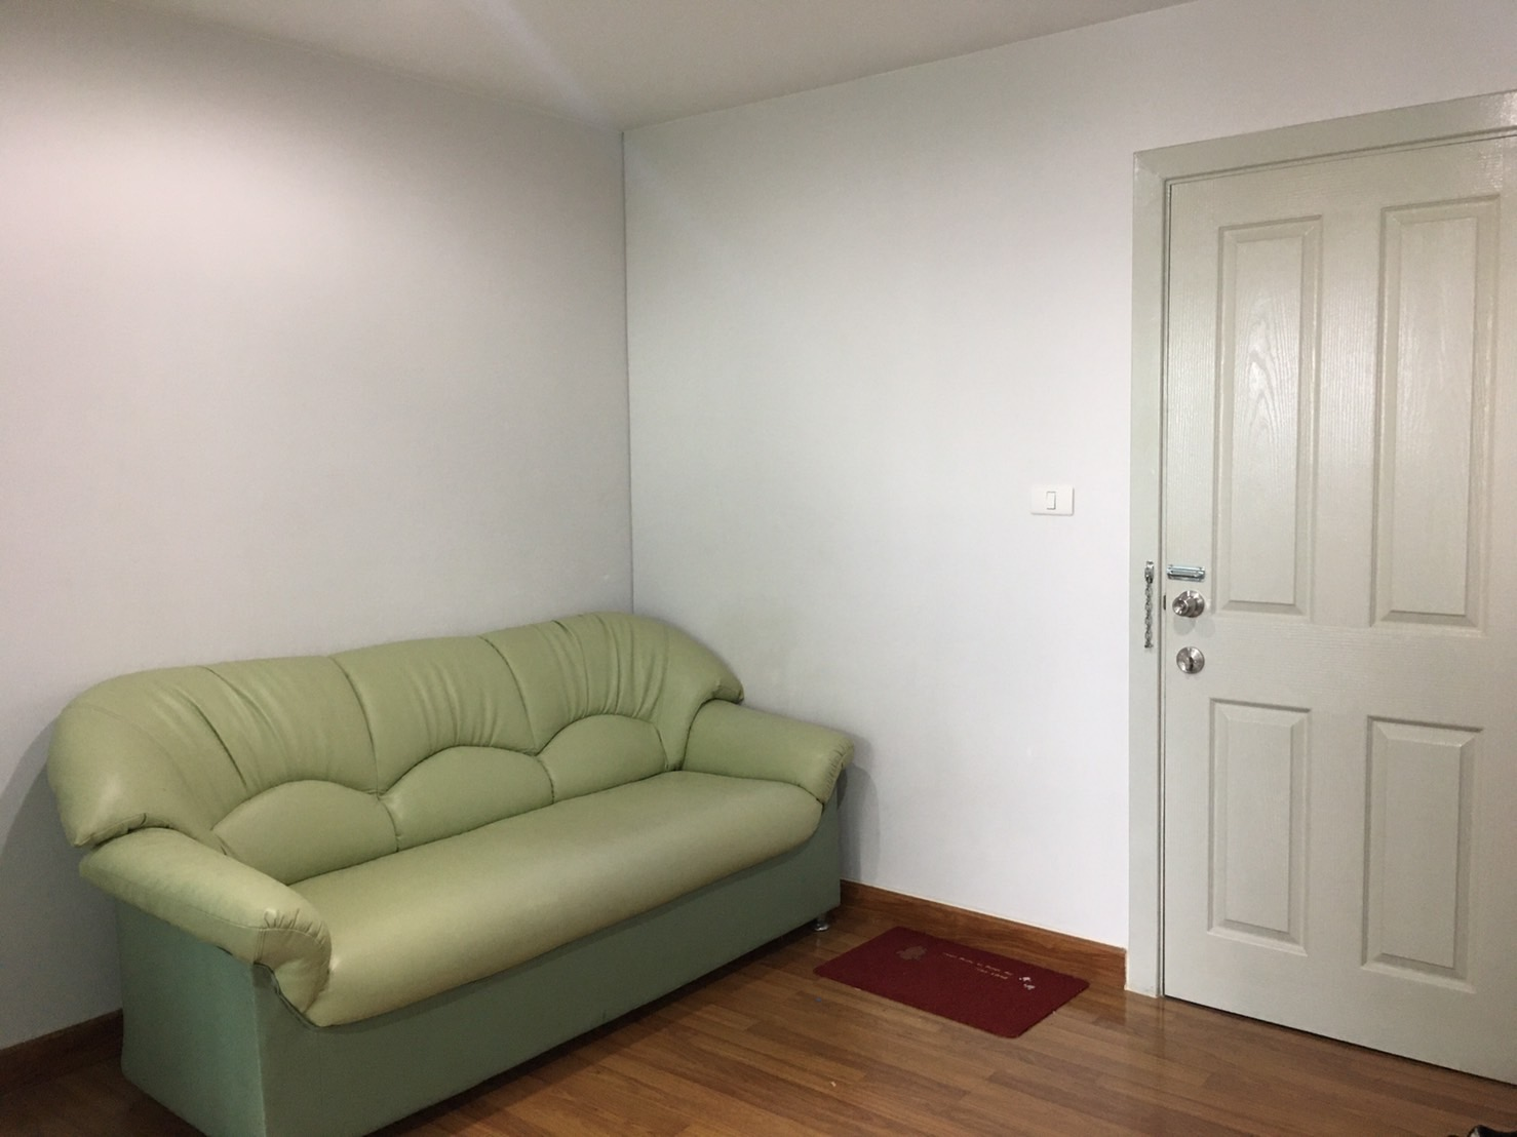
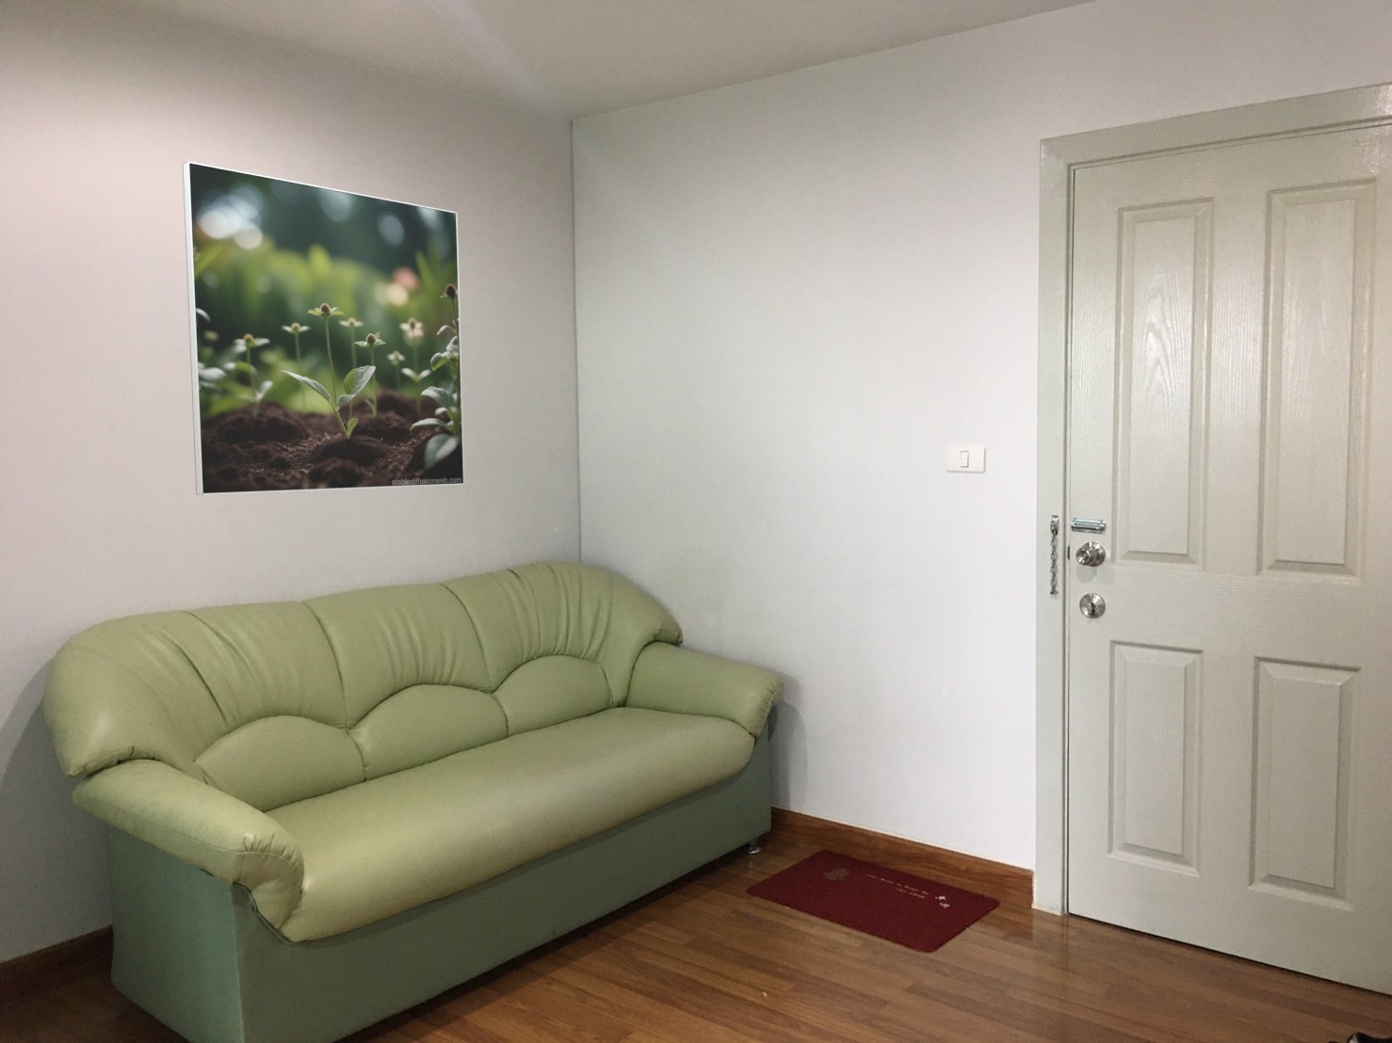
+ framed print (338, 341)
